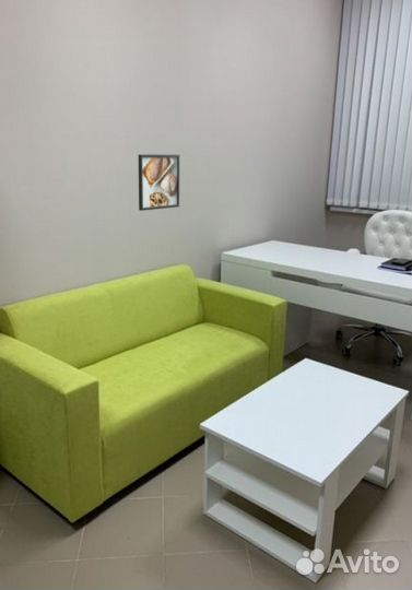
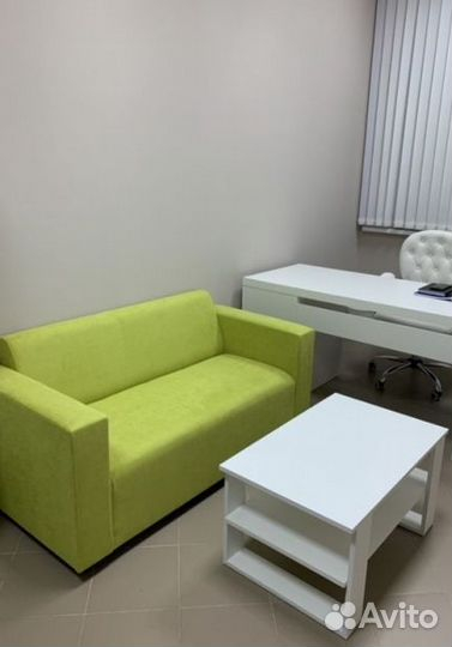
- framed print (160, 181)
